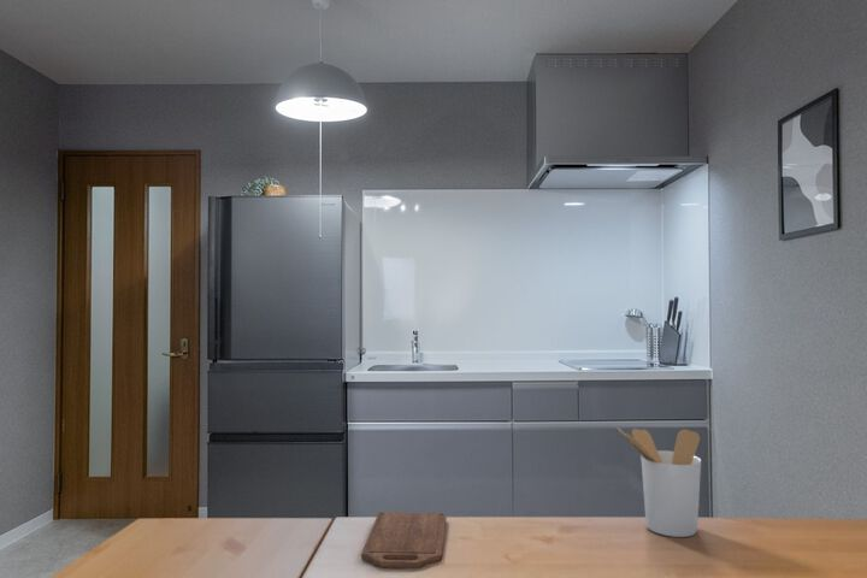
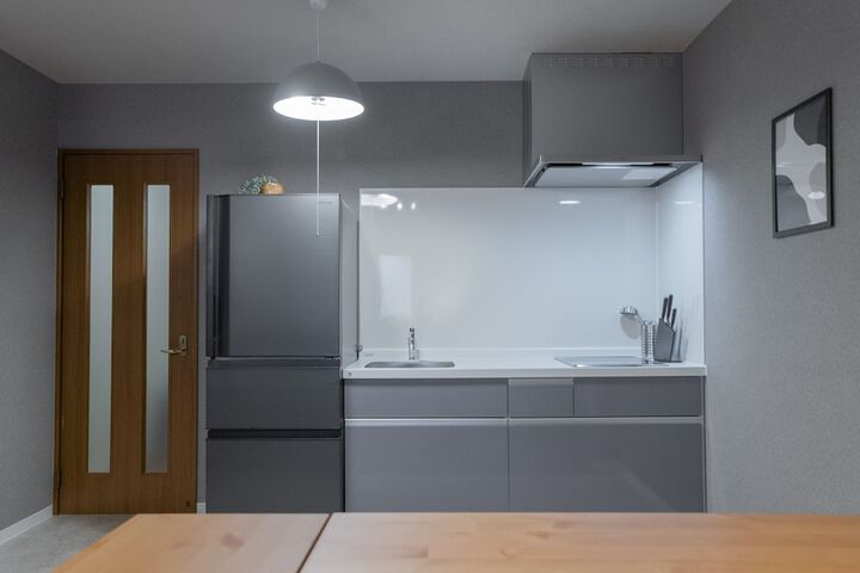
- cutting board (406, 537)
- utensil holder (657, 476)
